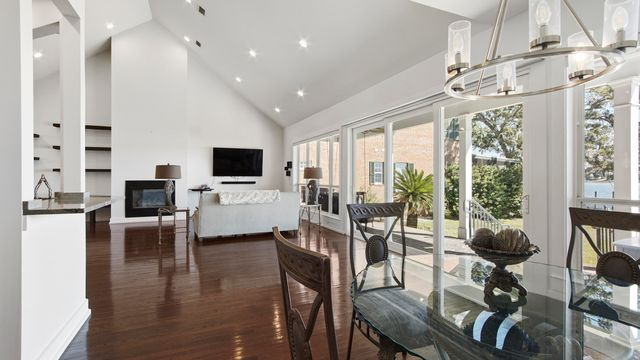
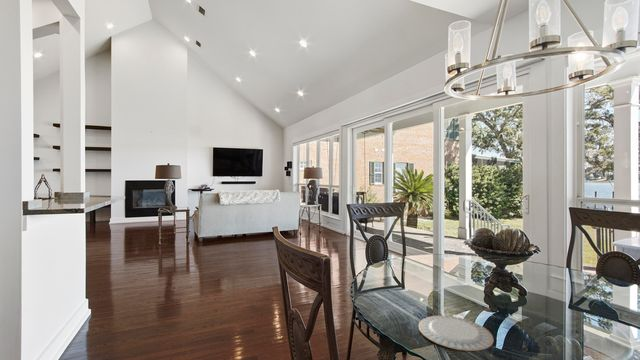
+ chinaware (454, 329)
